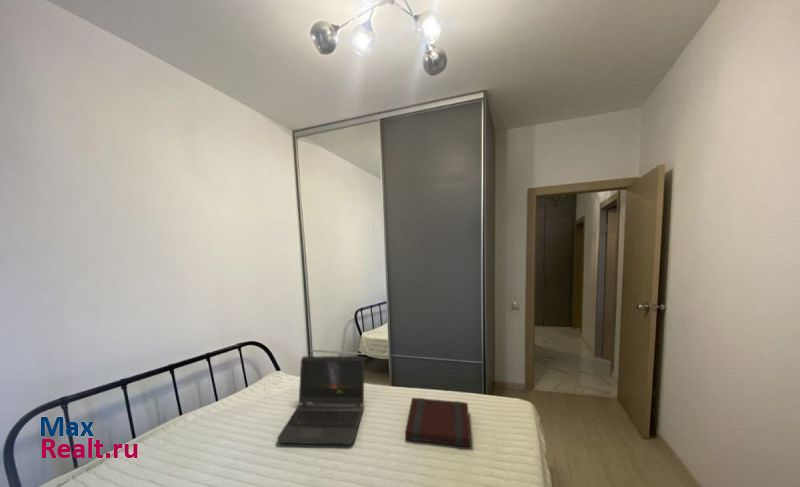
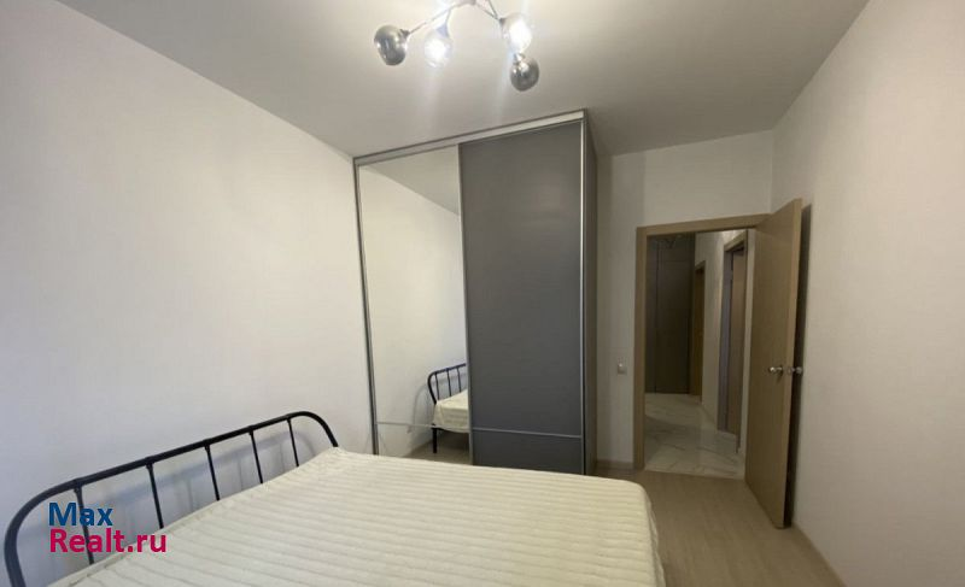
- laptop computer (324, 396)
- book (438, 420)
